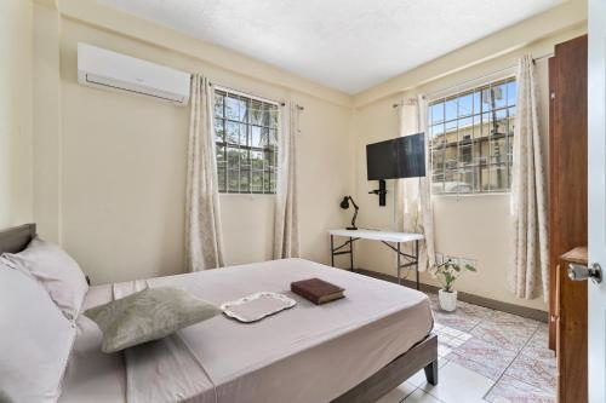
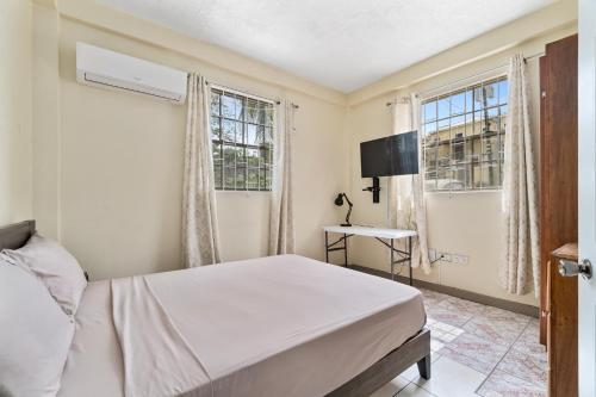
- house plant (450, 287)
- serving tray (257, 298)
- book (316, 289)
- decorative pillow (154, 311)
